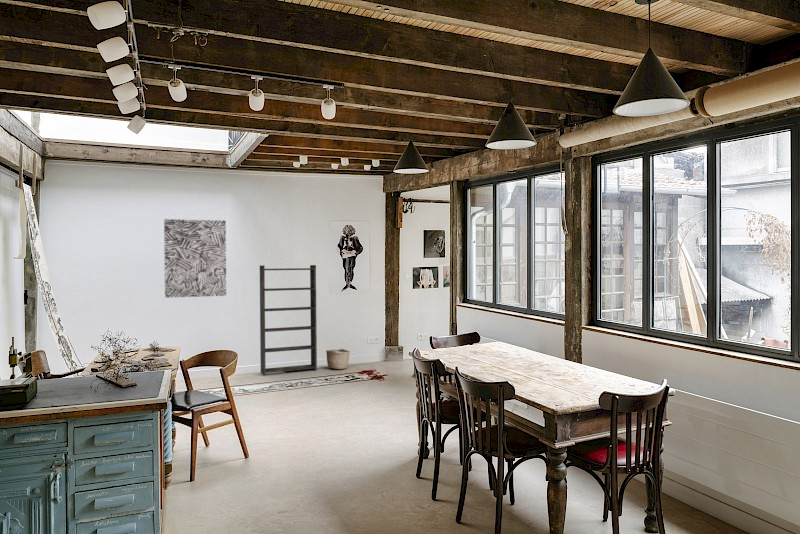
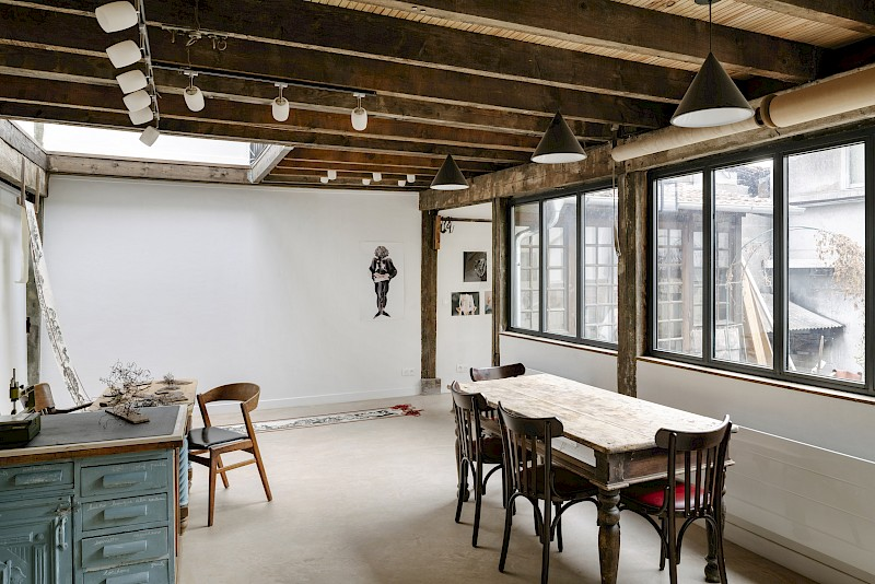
- basket (338, 358)
- wall art (195, 258)
- bookshelf (286, 310)
